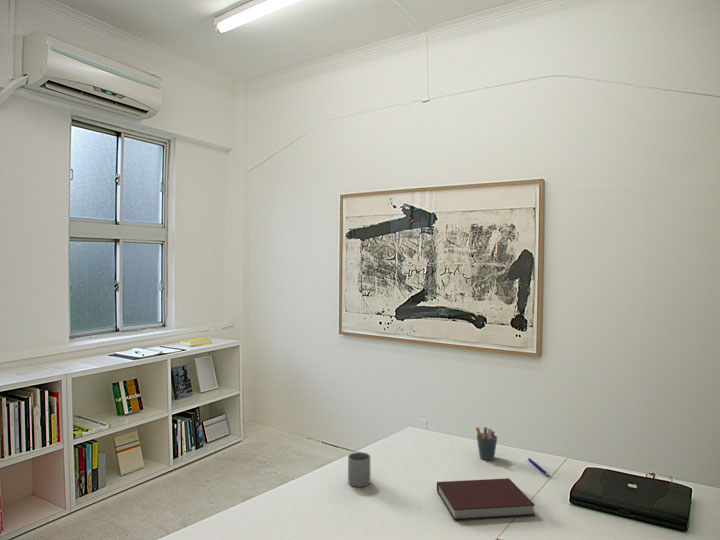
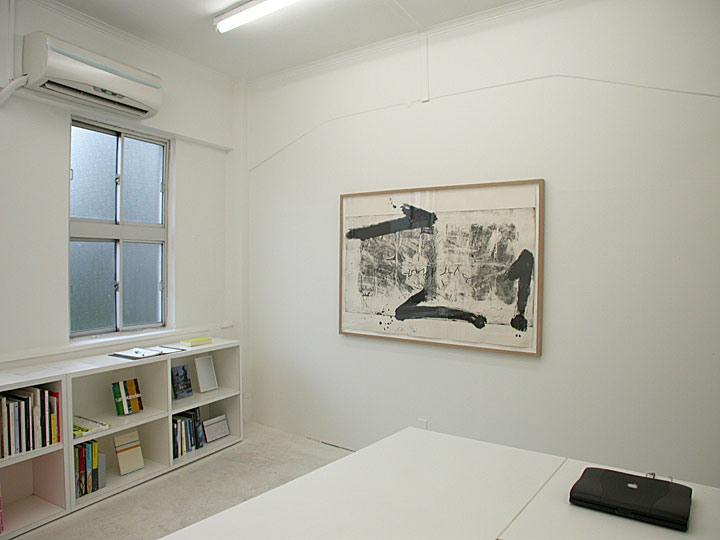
- pen holder (486, 441)
- mug (358, 466)
- notebook (483, 497)
- pen (538, 467)
